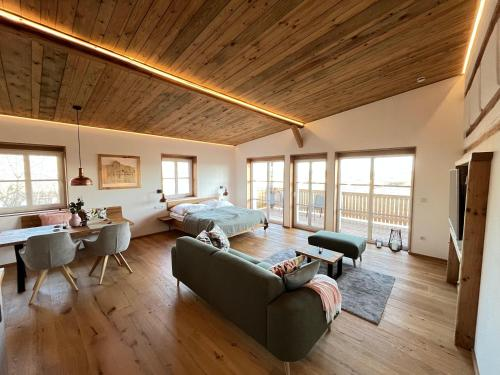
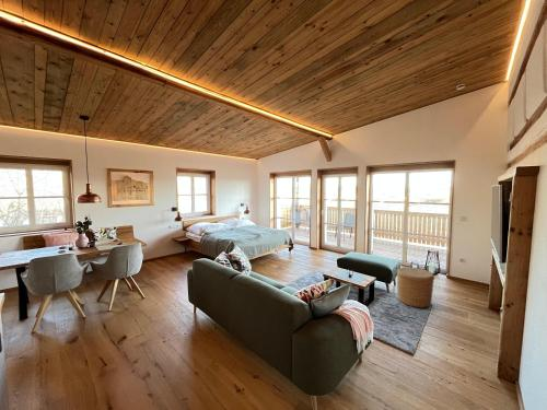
+ woven basket (415, 286)
